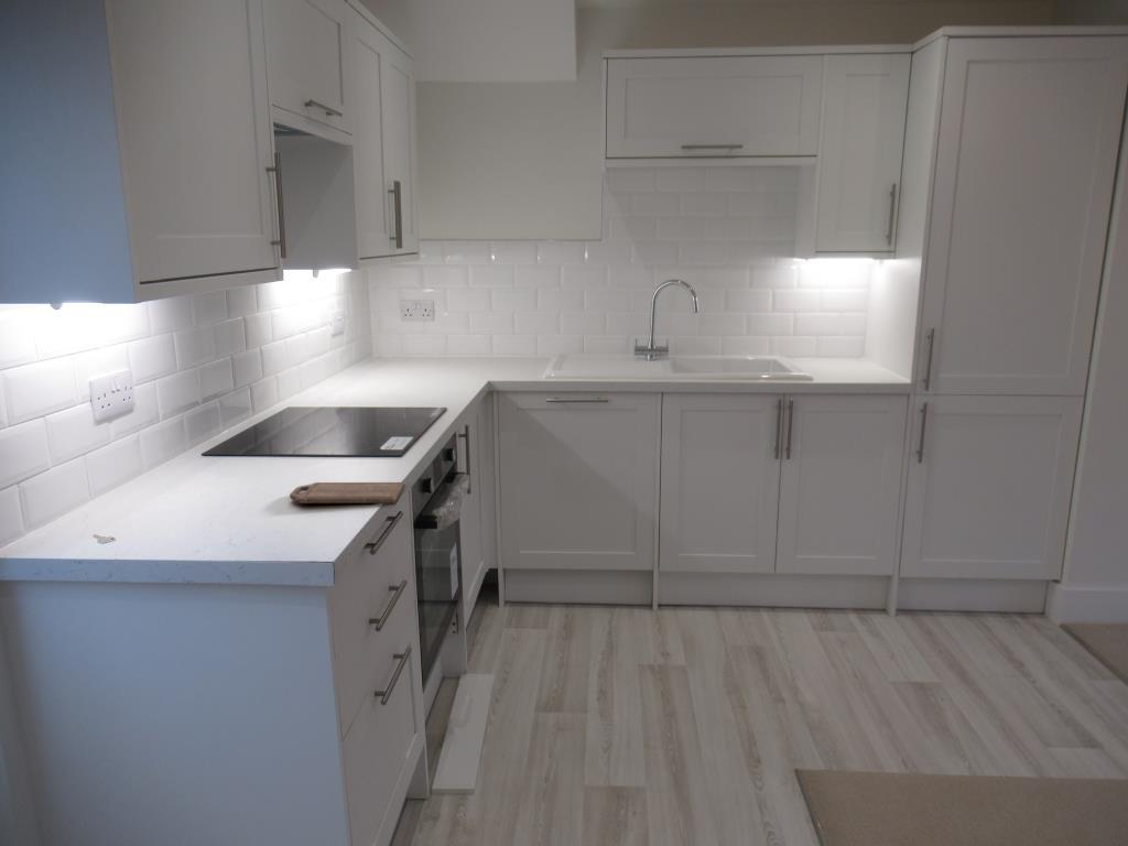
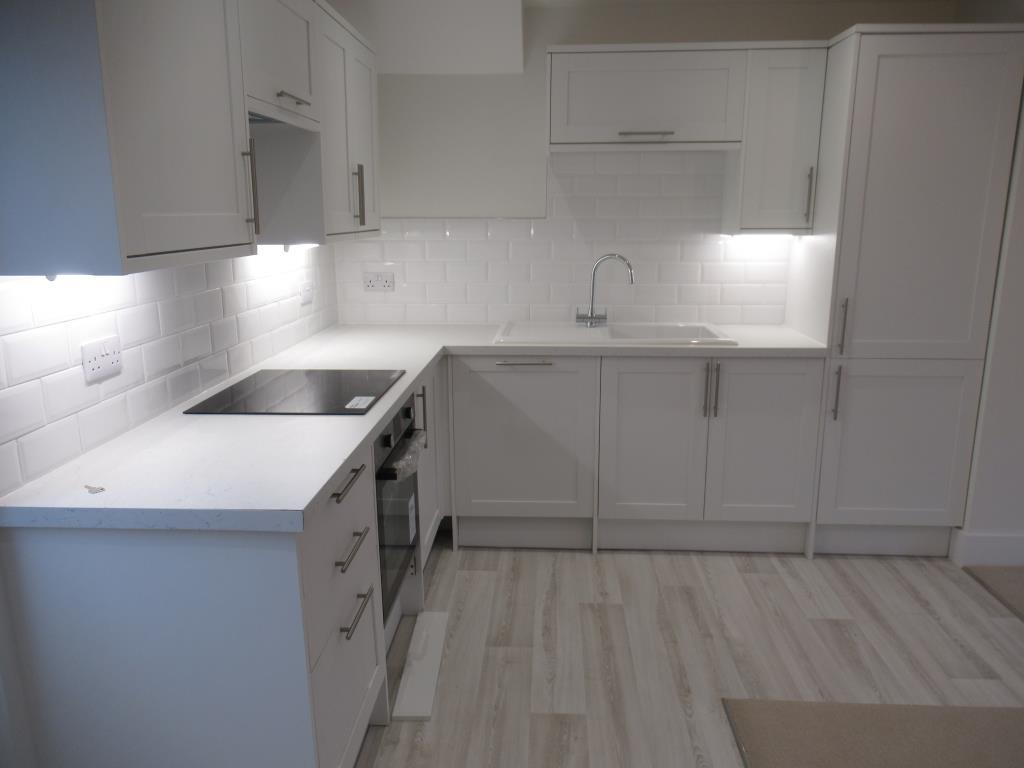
- cutting board (346, 492)
